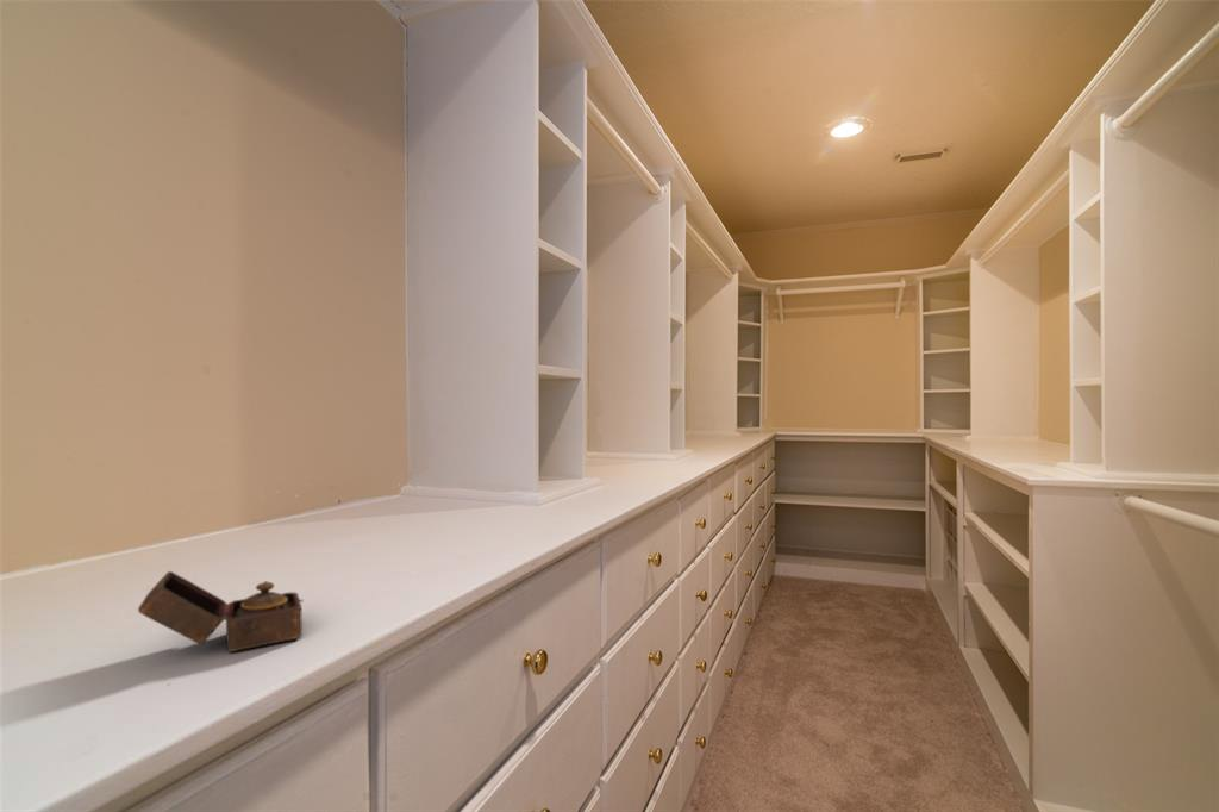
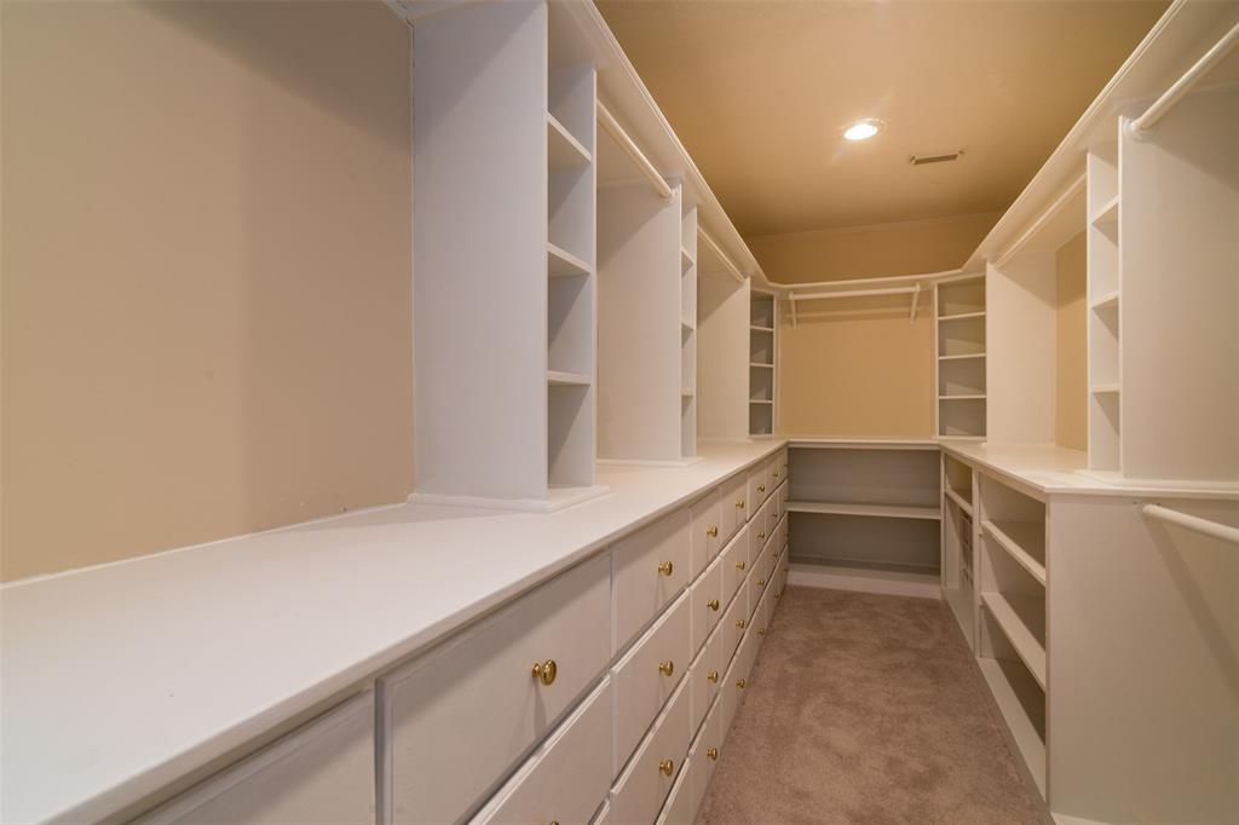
- compass (227, 605)
